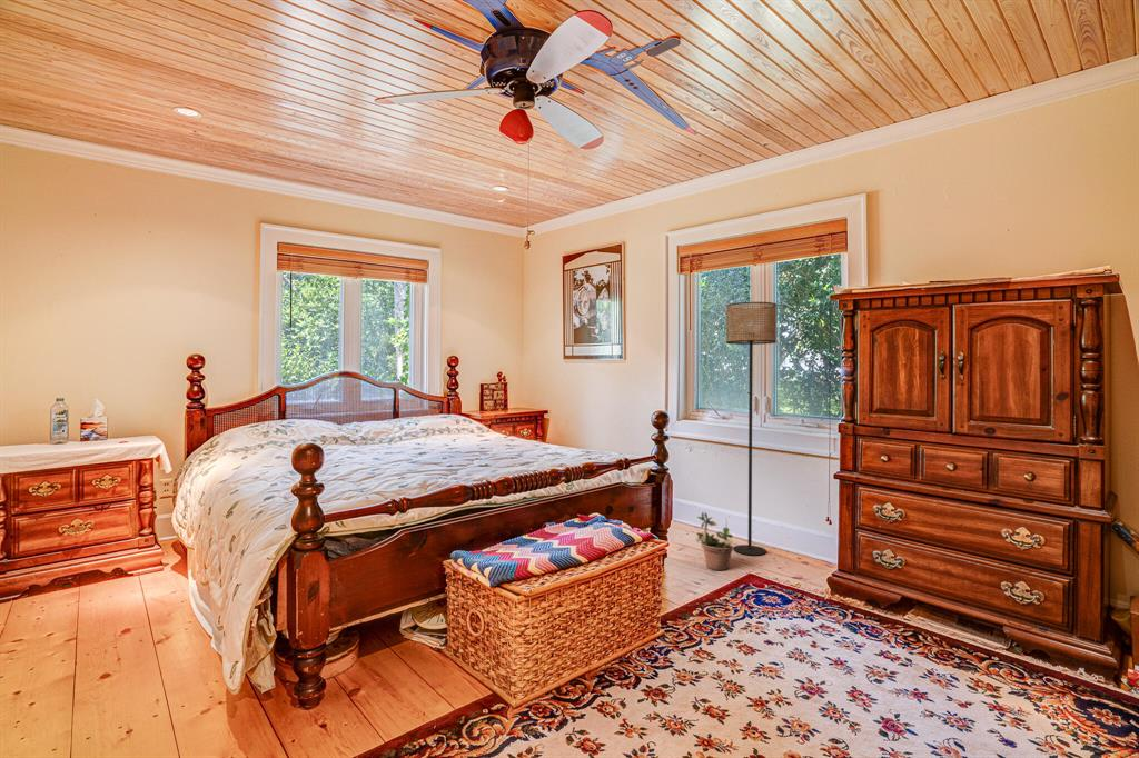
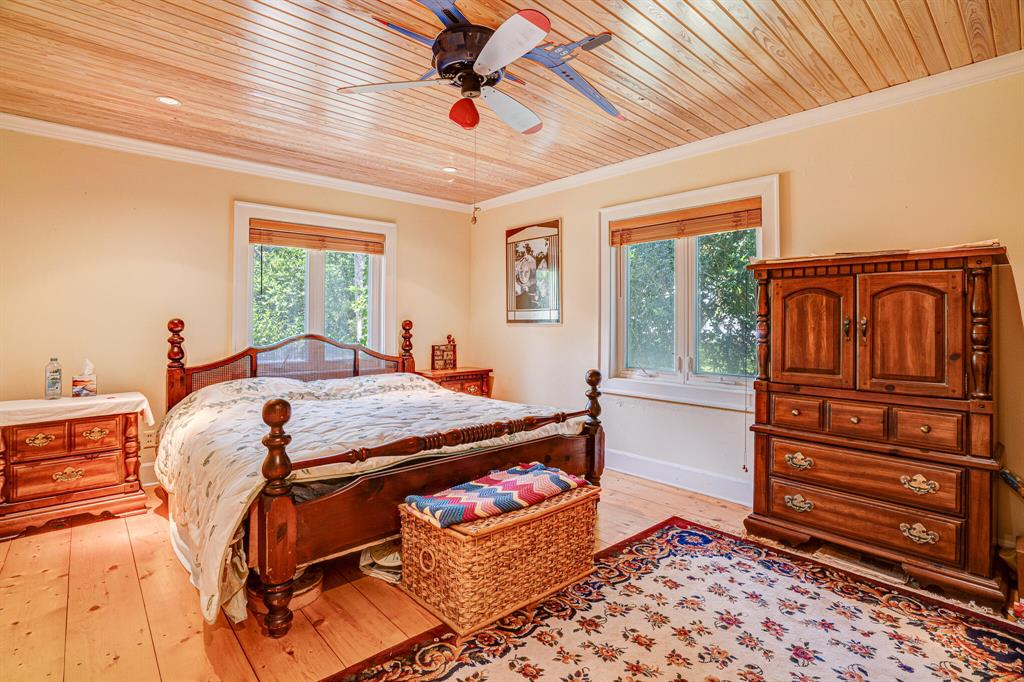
- potted plant (717, 536)
- floor lamp (750, 427)
